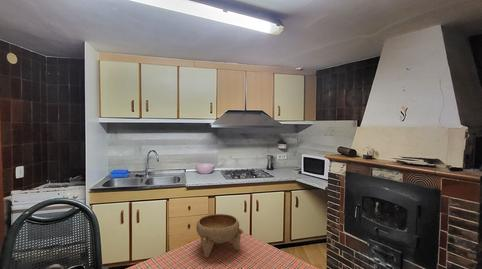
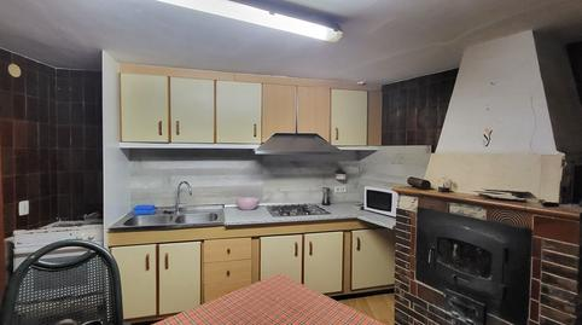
- bowl (219, 234)
